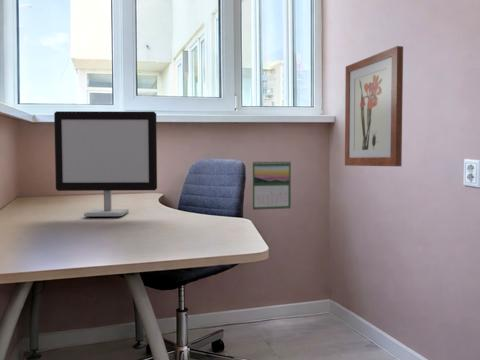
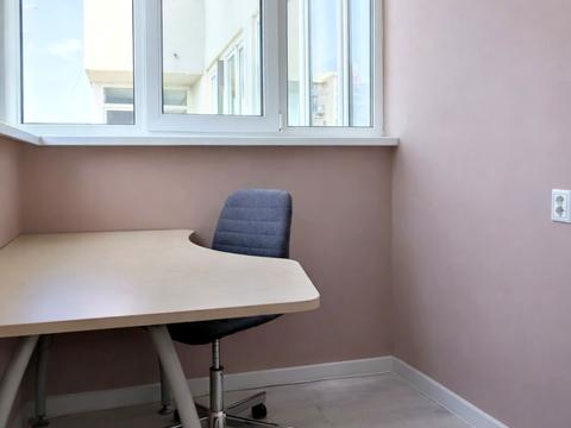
- computer monitor (107, 163)
- calendar (271, 184)
- wall art (371, 111)
